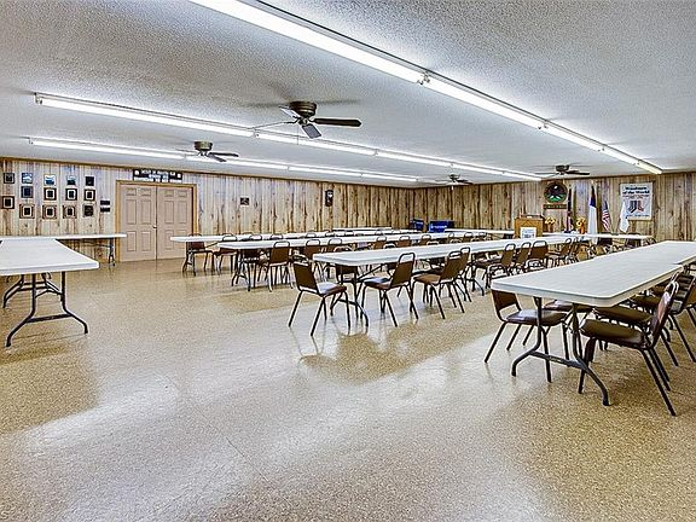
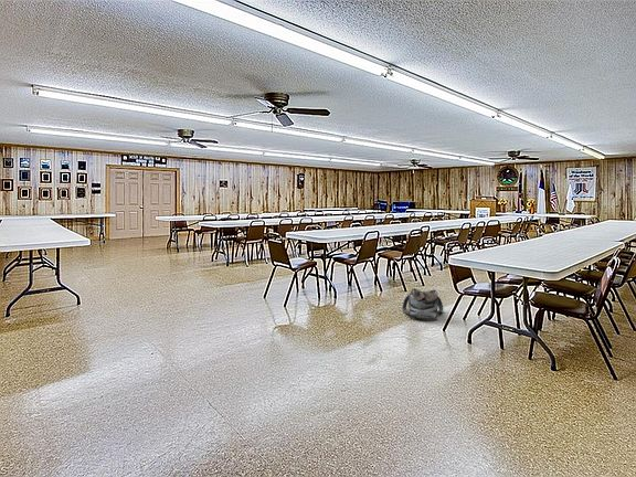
+ backpack (423, 301)
